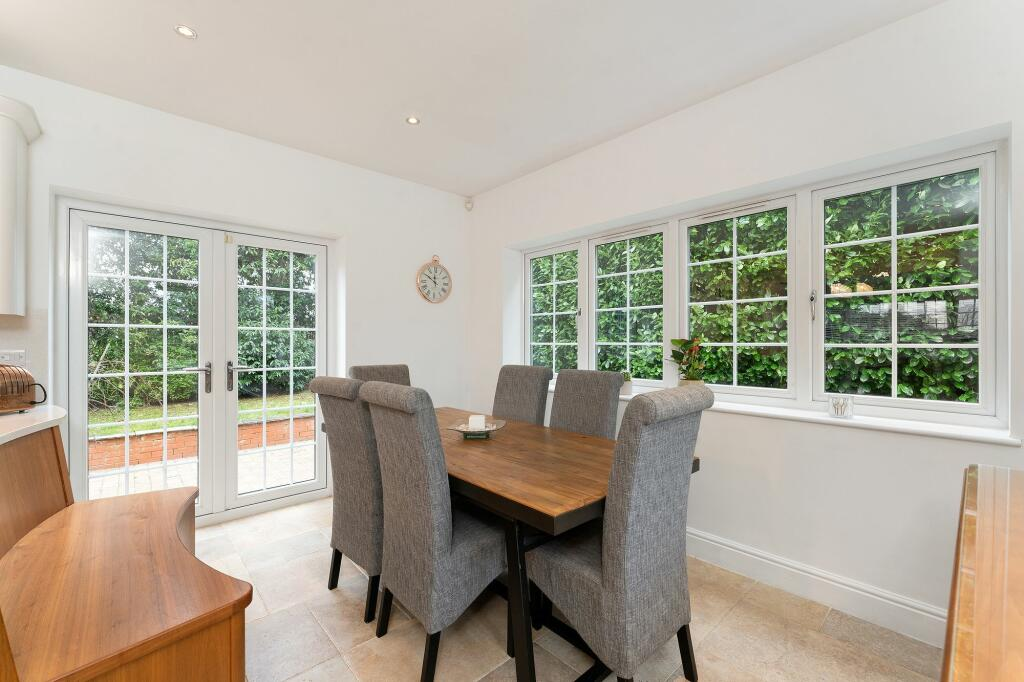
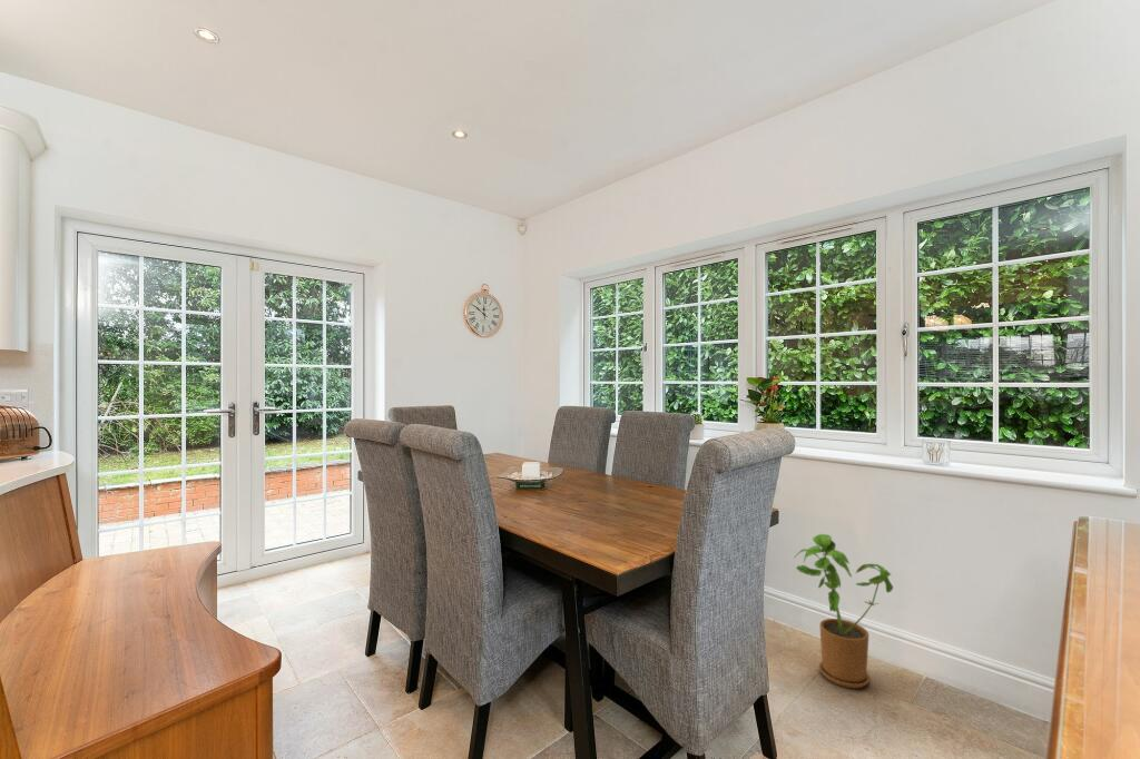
+ house plant (836, 603)
